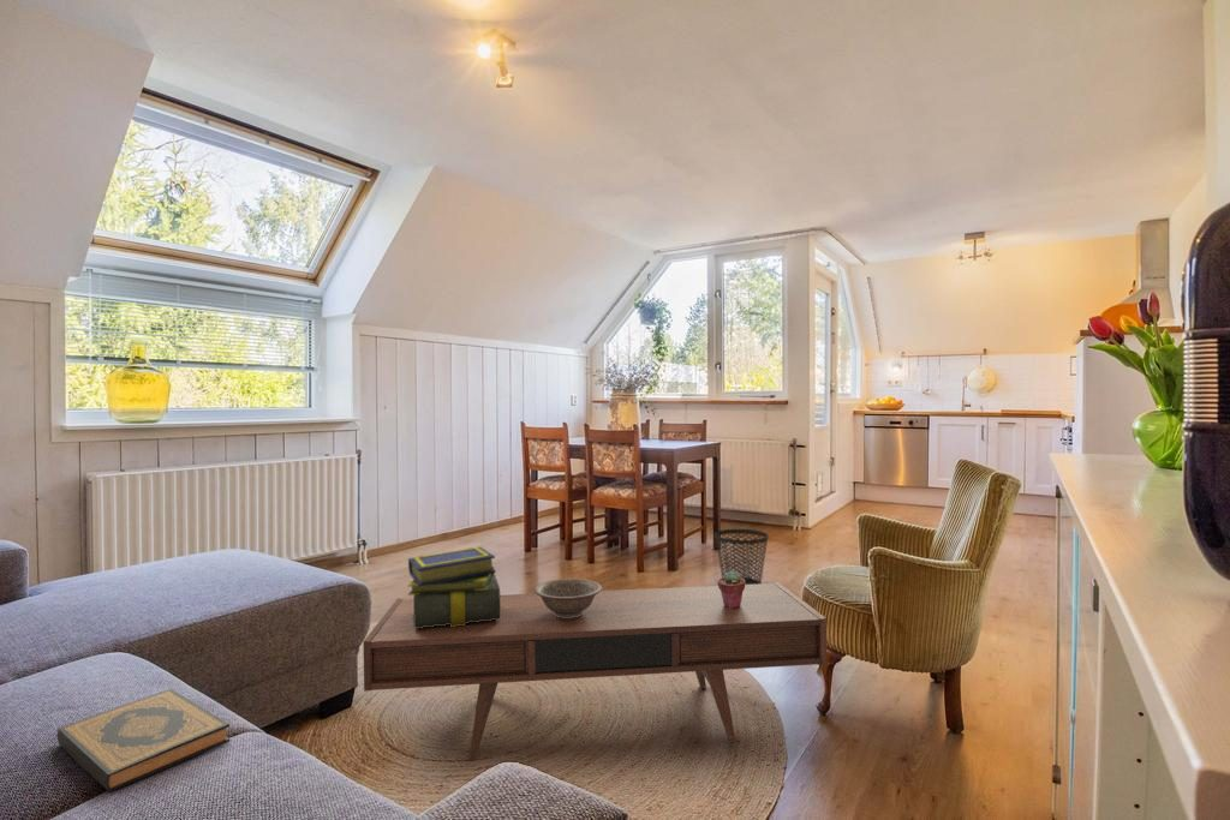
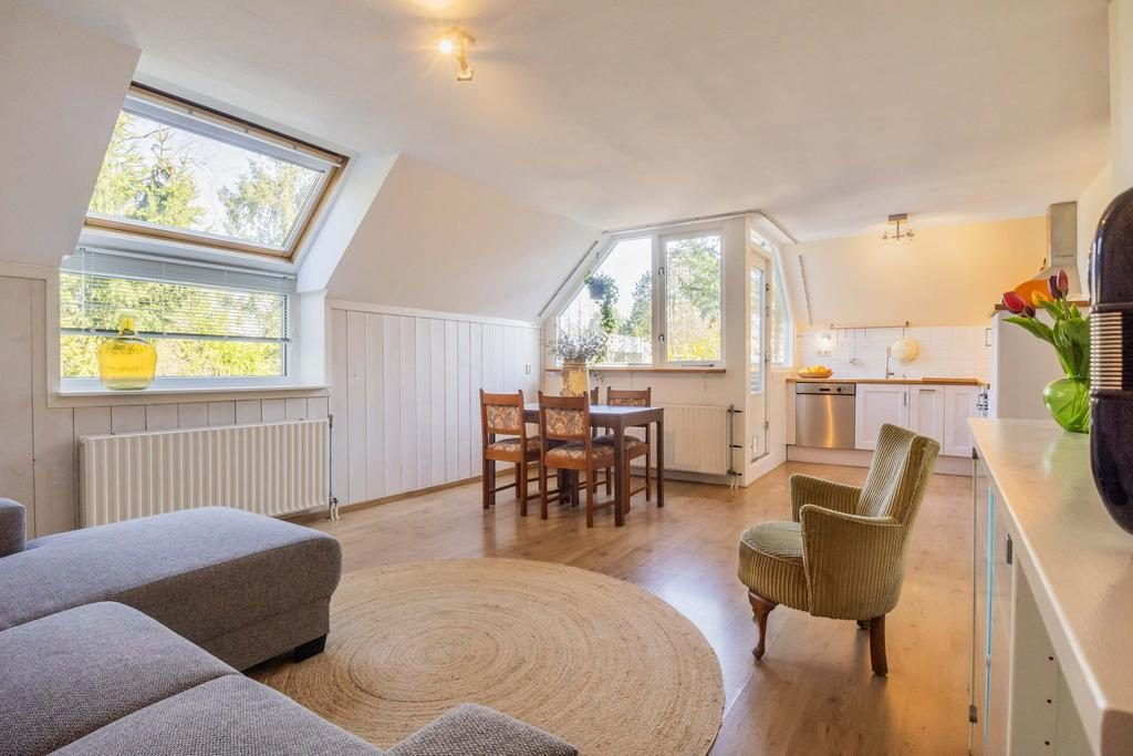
- potted succulent (732, 586)
- decorative bowl (568, 598)
- wastebasket (741, 561)
- coffee table (598, 662)
- stack of books (453, 585)
- hardback book (143, 734)
